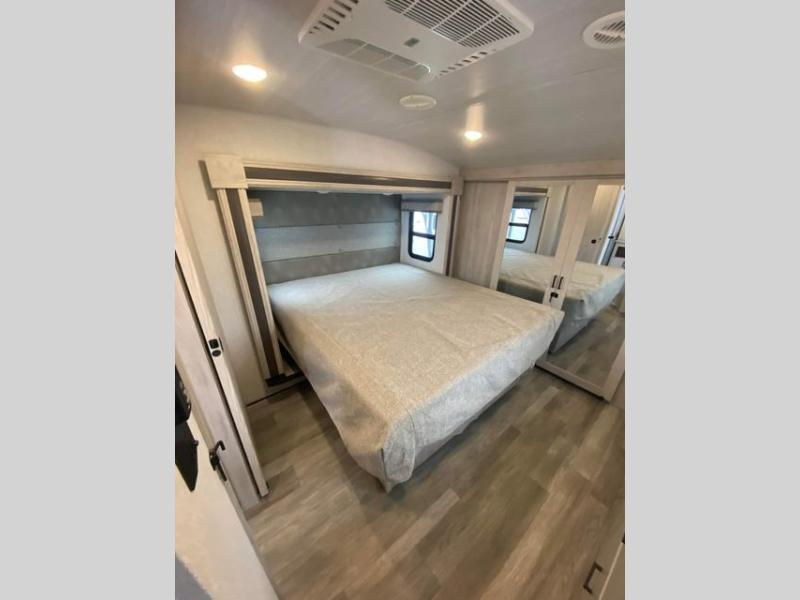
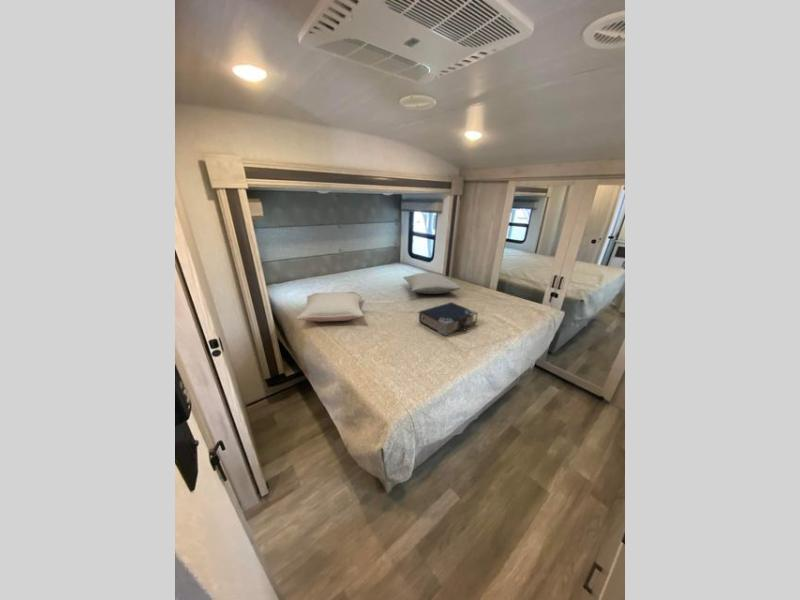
+ pillow (430, 282)
+ pillow (332, 306)
+ book (450, 318)
